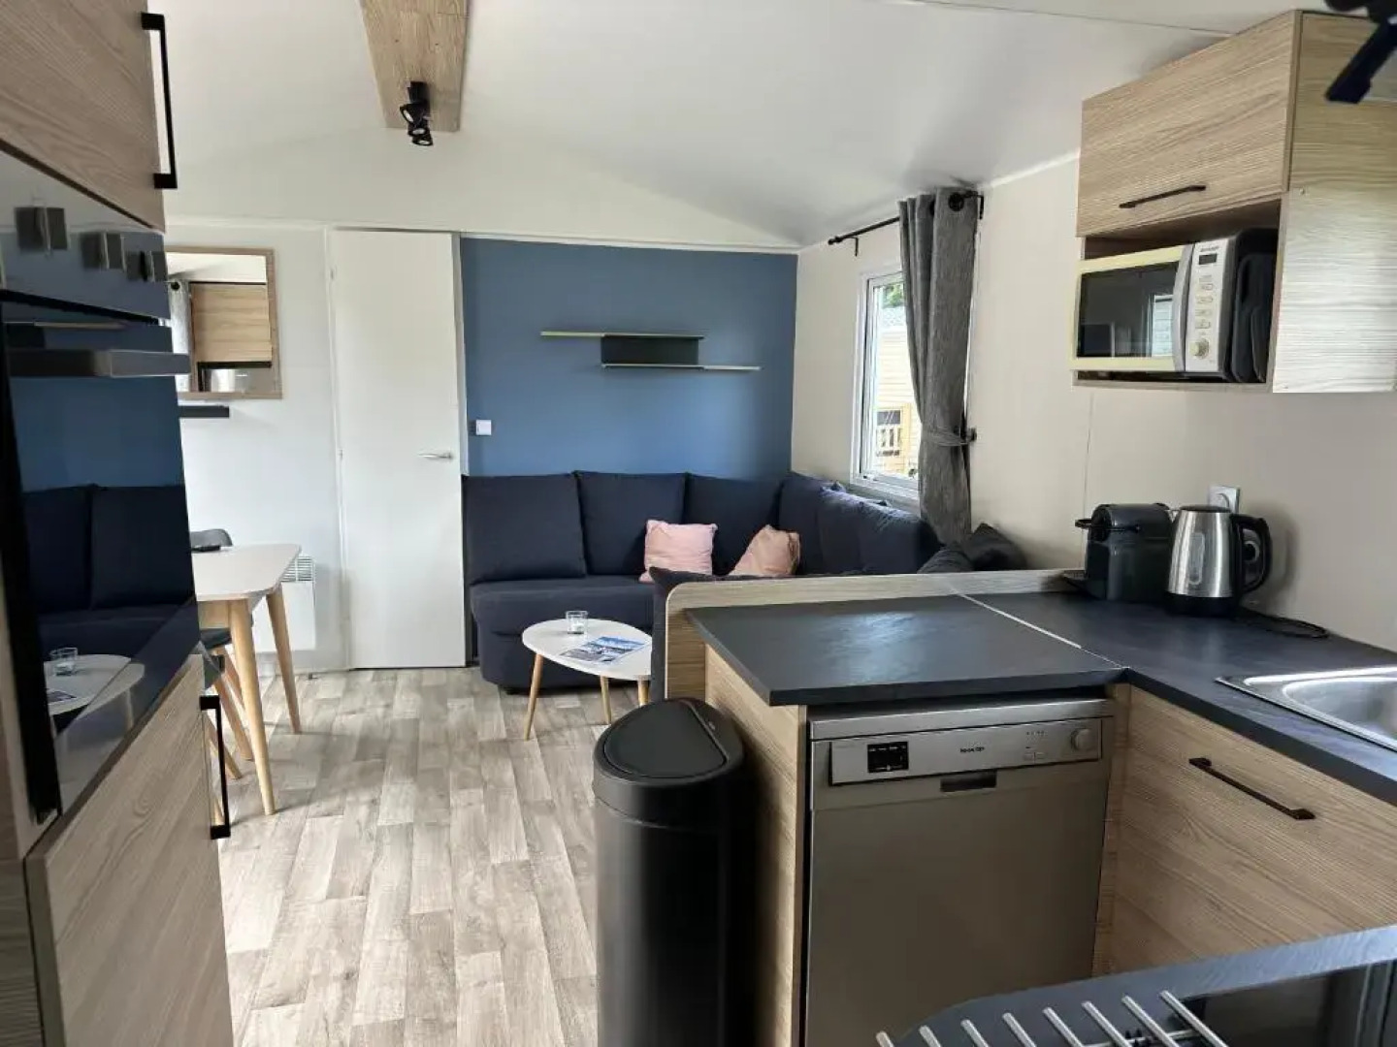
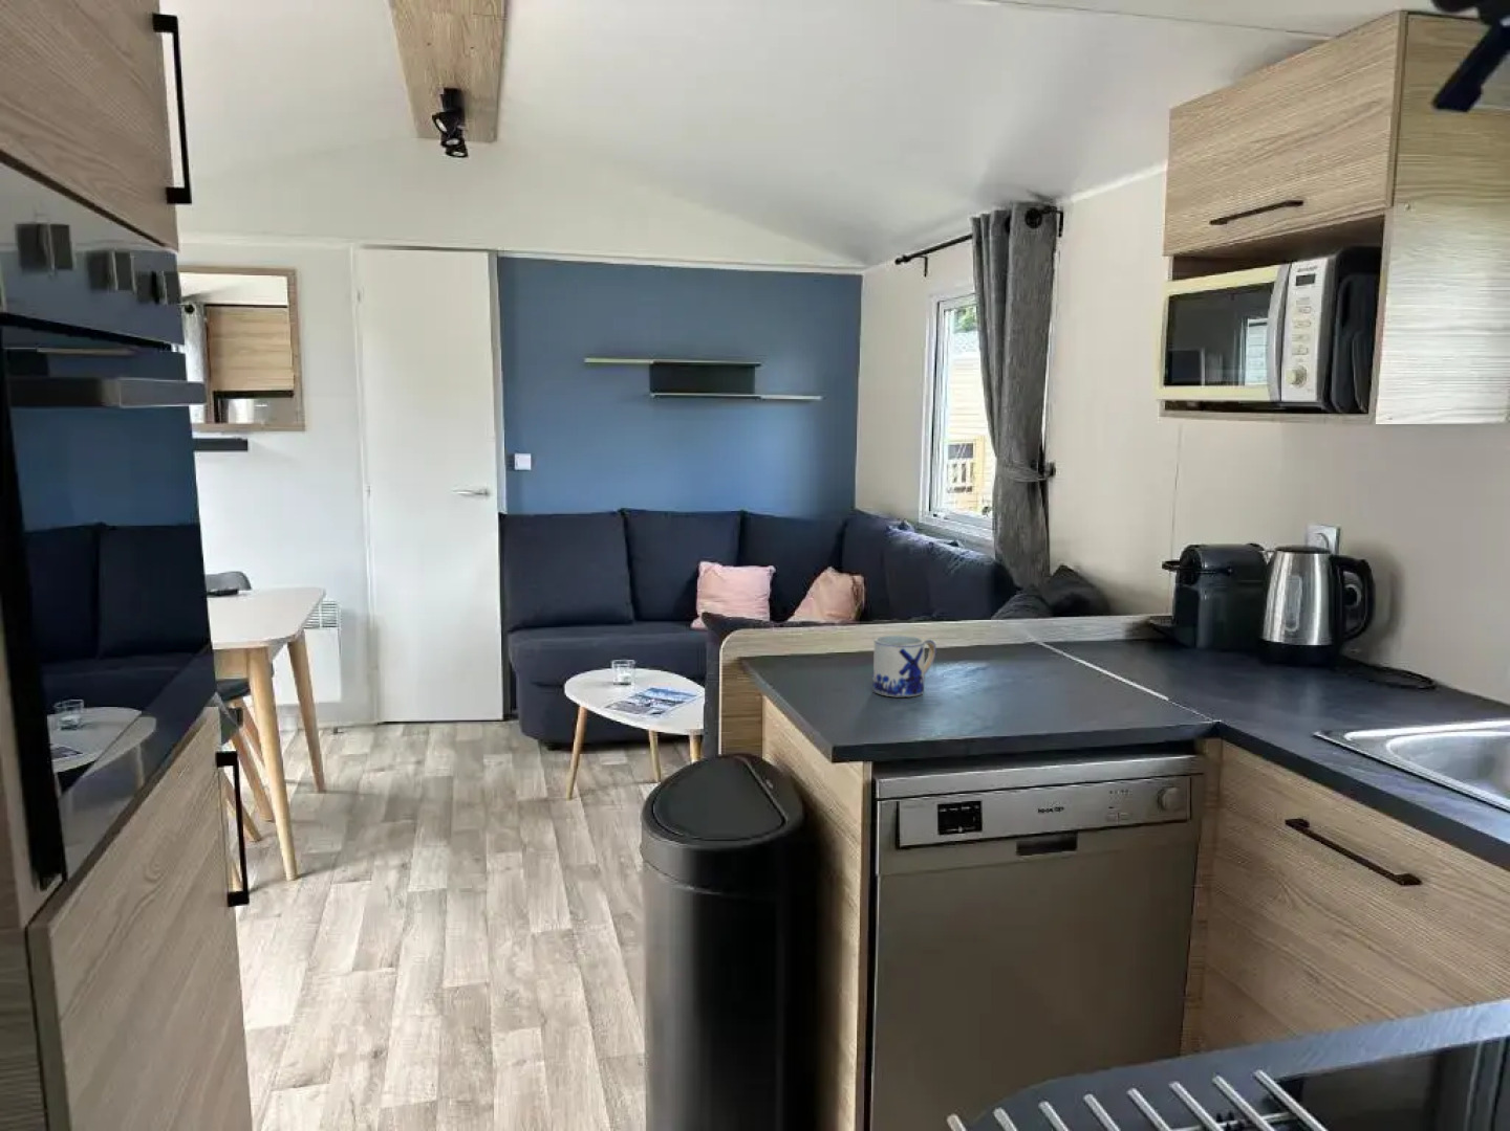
+ mug (904, 664)
